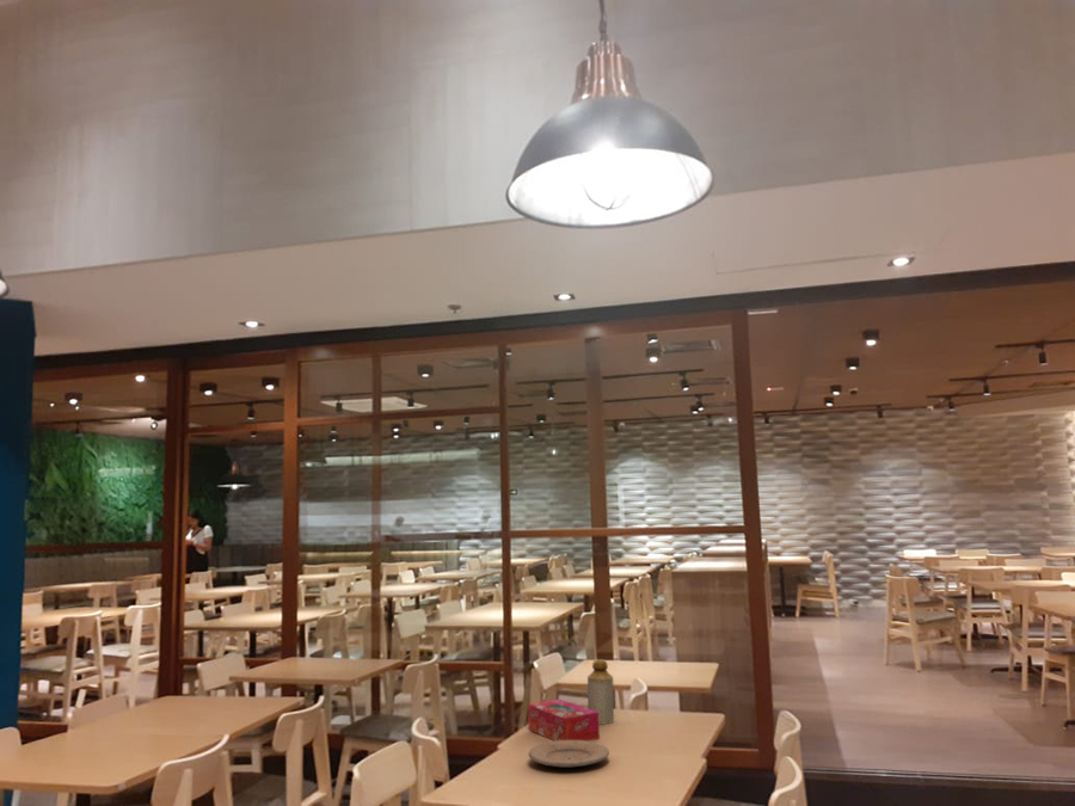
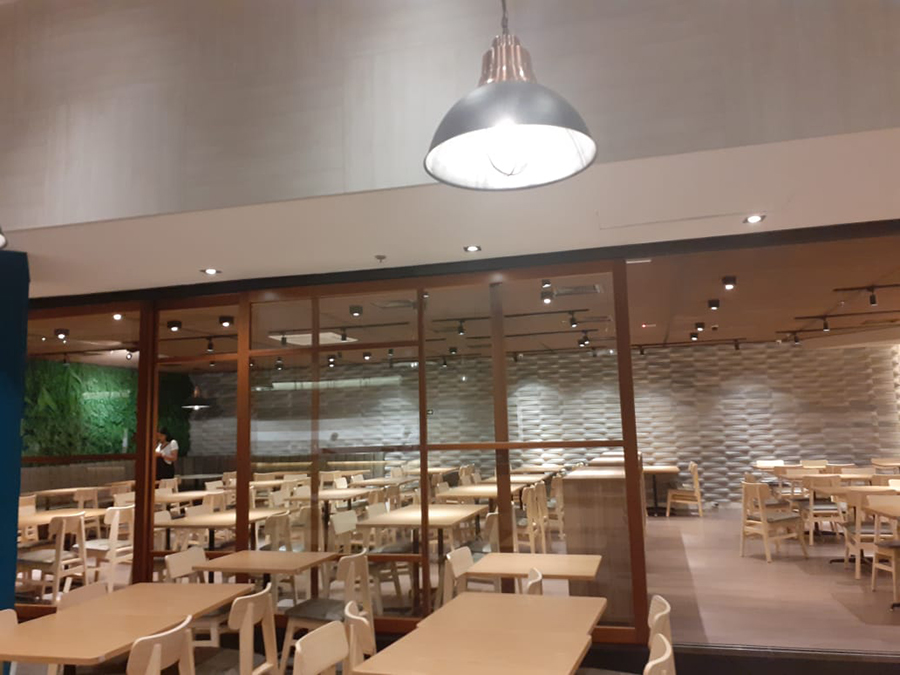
- plate (569, 756)
- tissue box (563, 720)
- bottle (600, 690)
